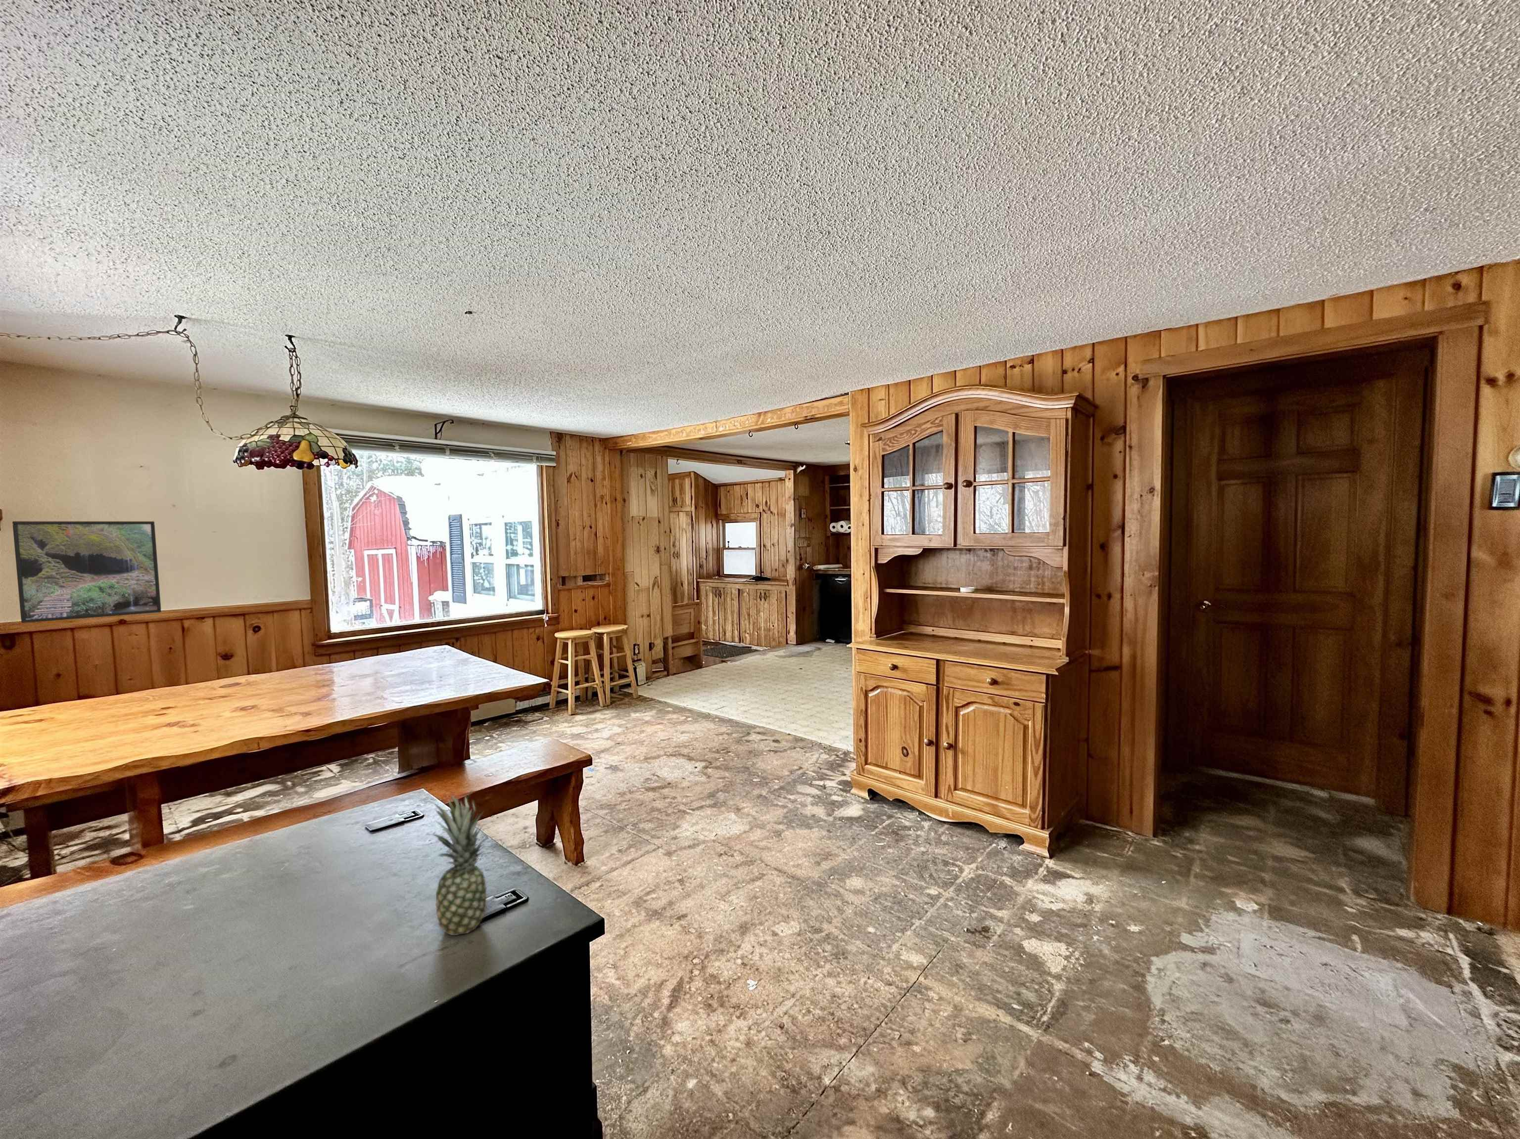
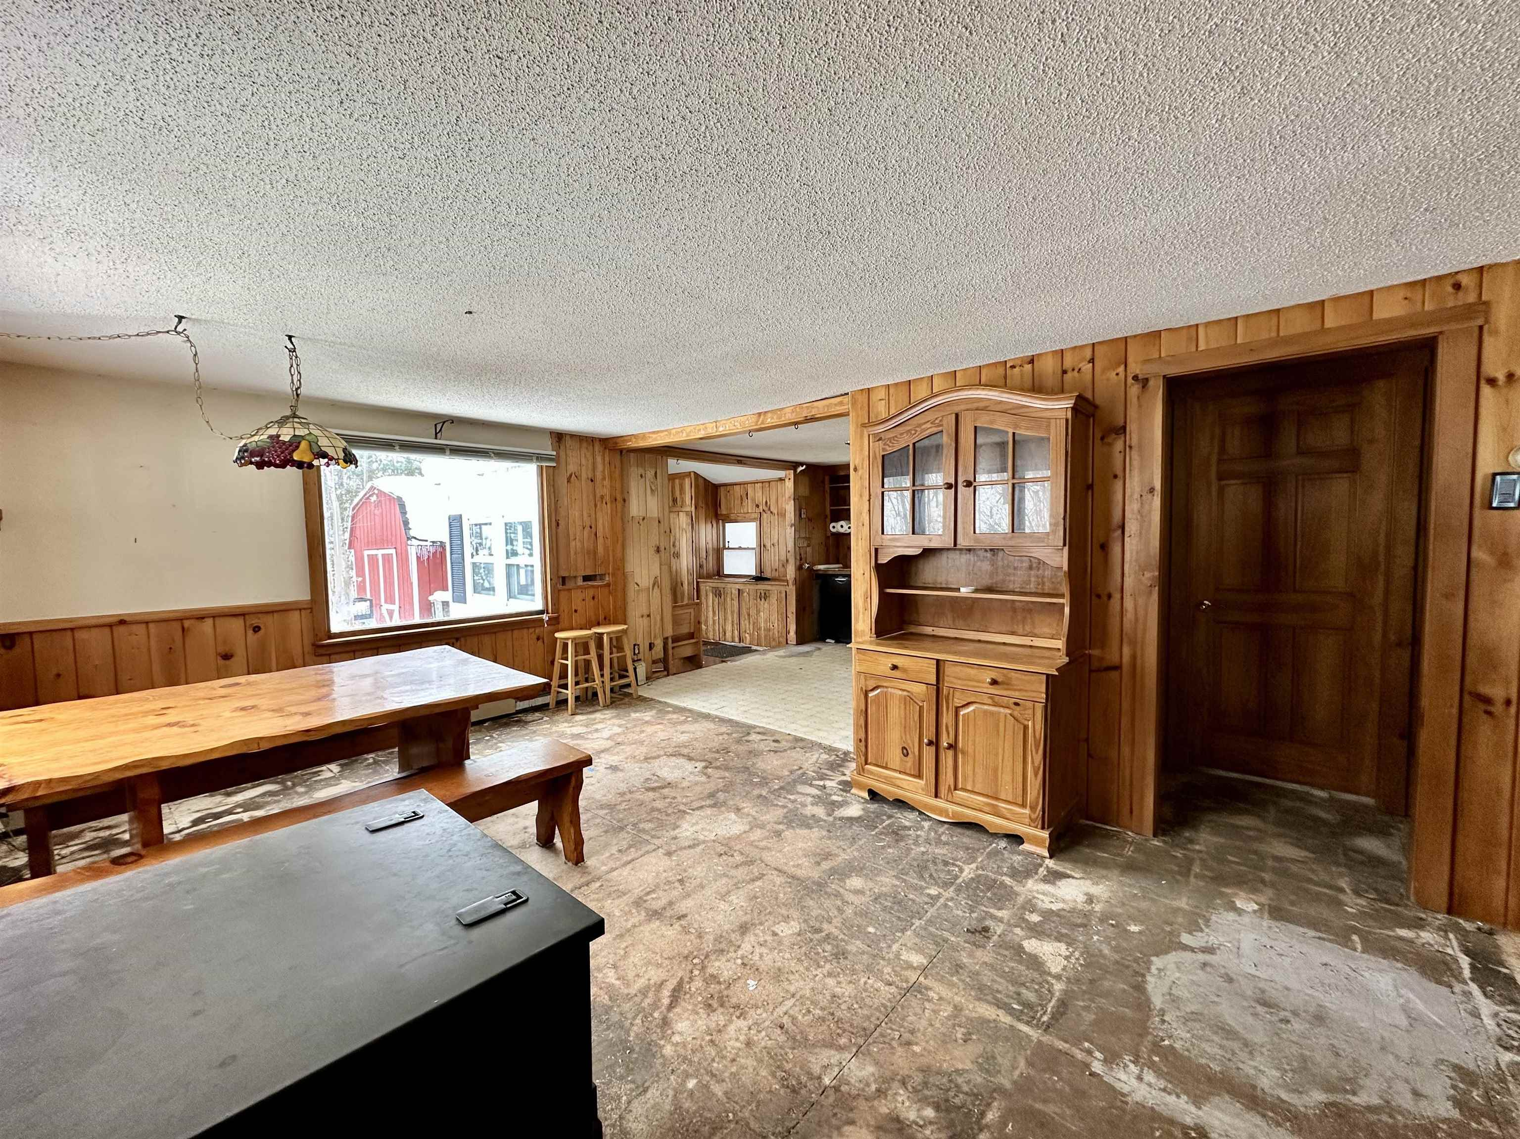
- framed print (91, 570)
- fruit (461, 860)
